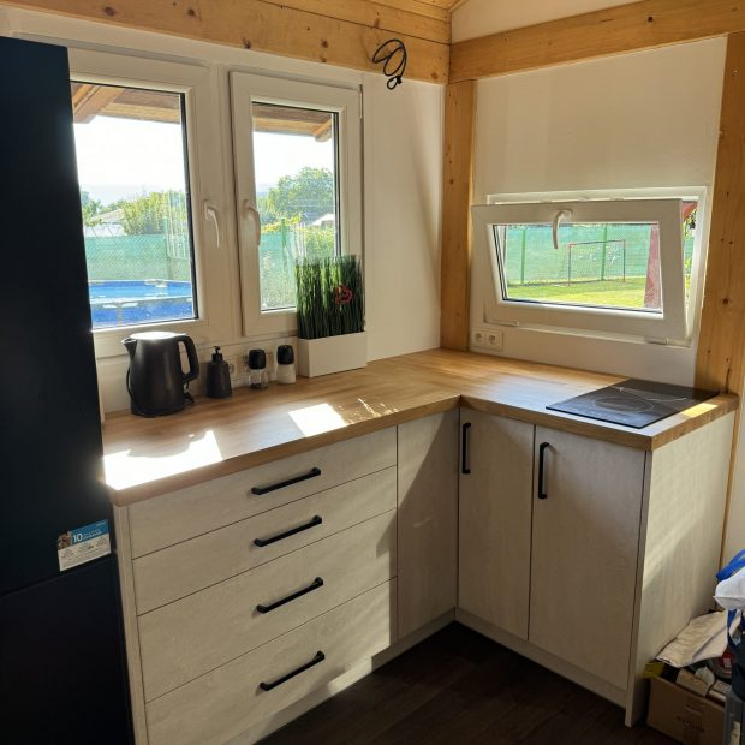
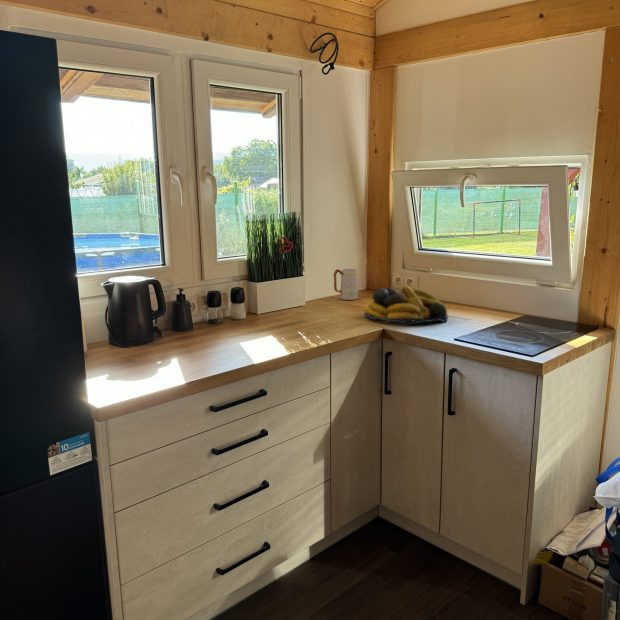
+ fruit bowl (405, 301)
+ mug (345, 284)
